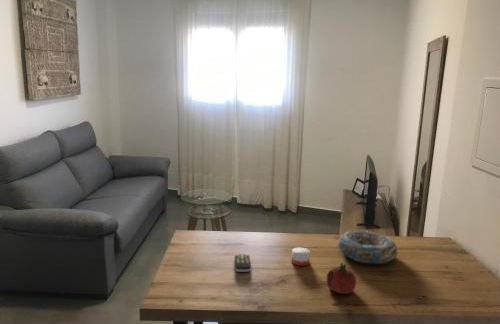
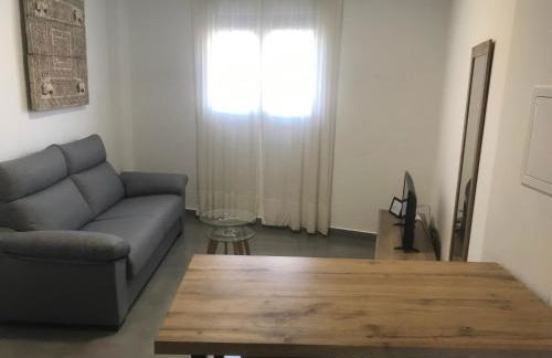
- remote control (242, 262)
- candle (301, 250)
- fruit (341, 276)
- decorative bowl (367, 246)
